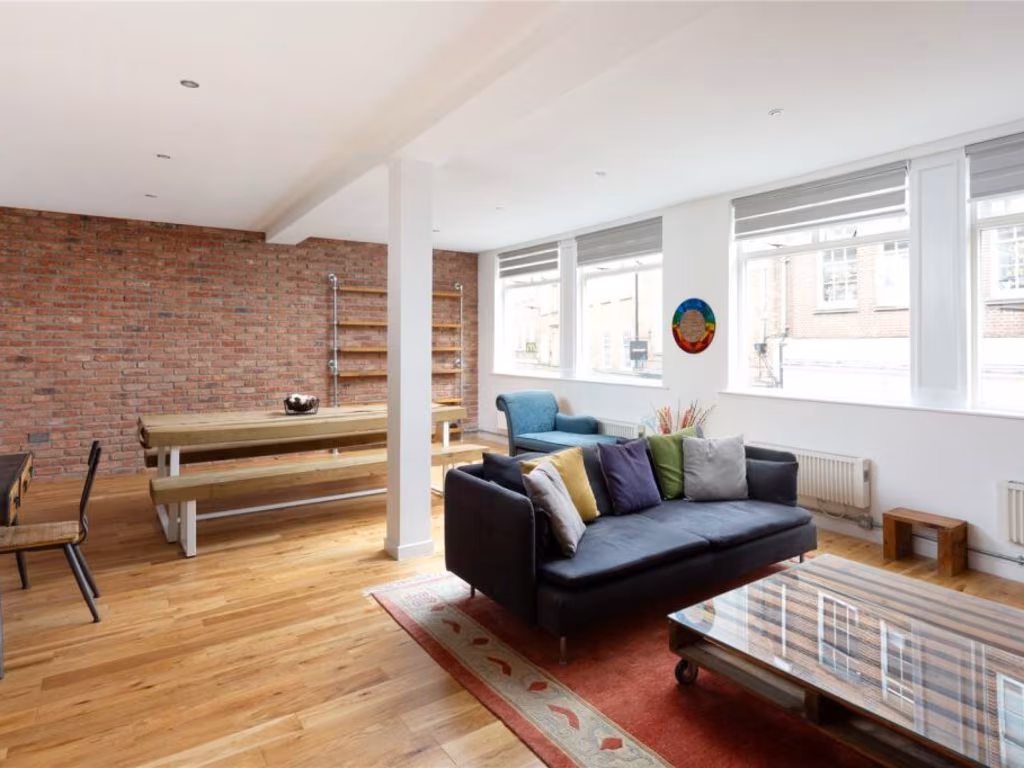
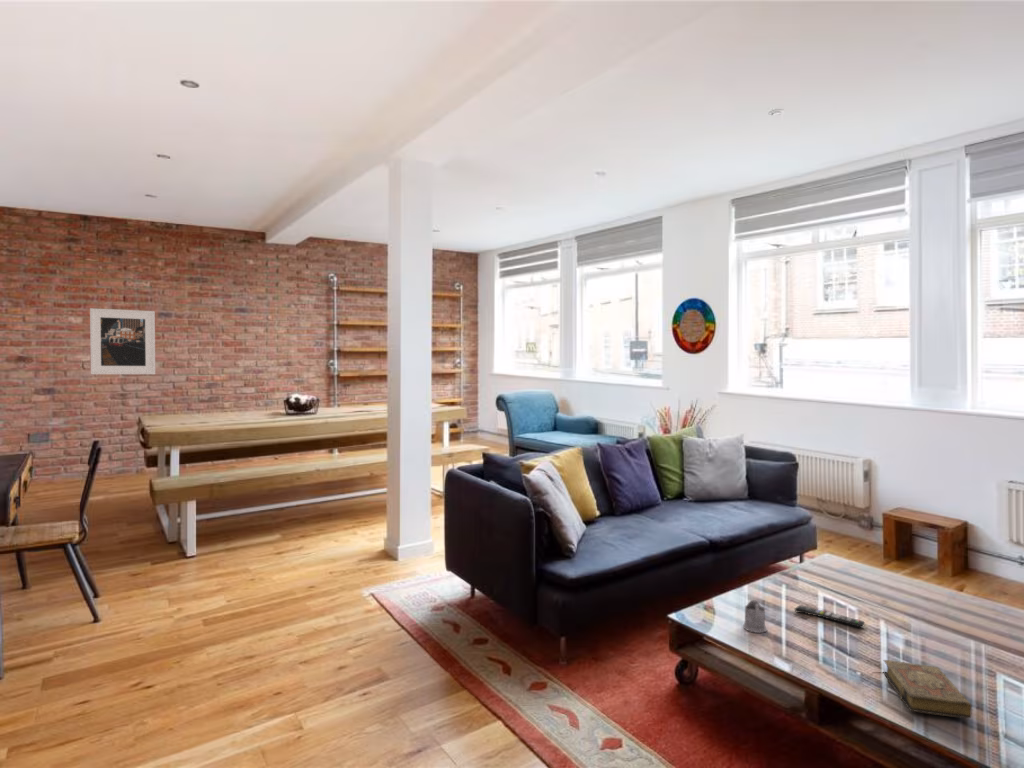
+ book (924, 687)
+ remote control (828, 616)
+ tea glass holder (755, 614)
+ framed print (123, 342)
